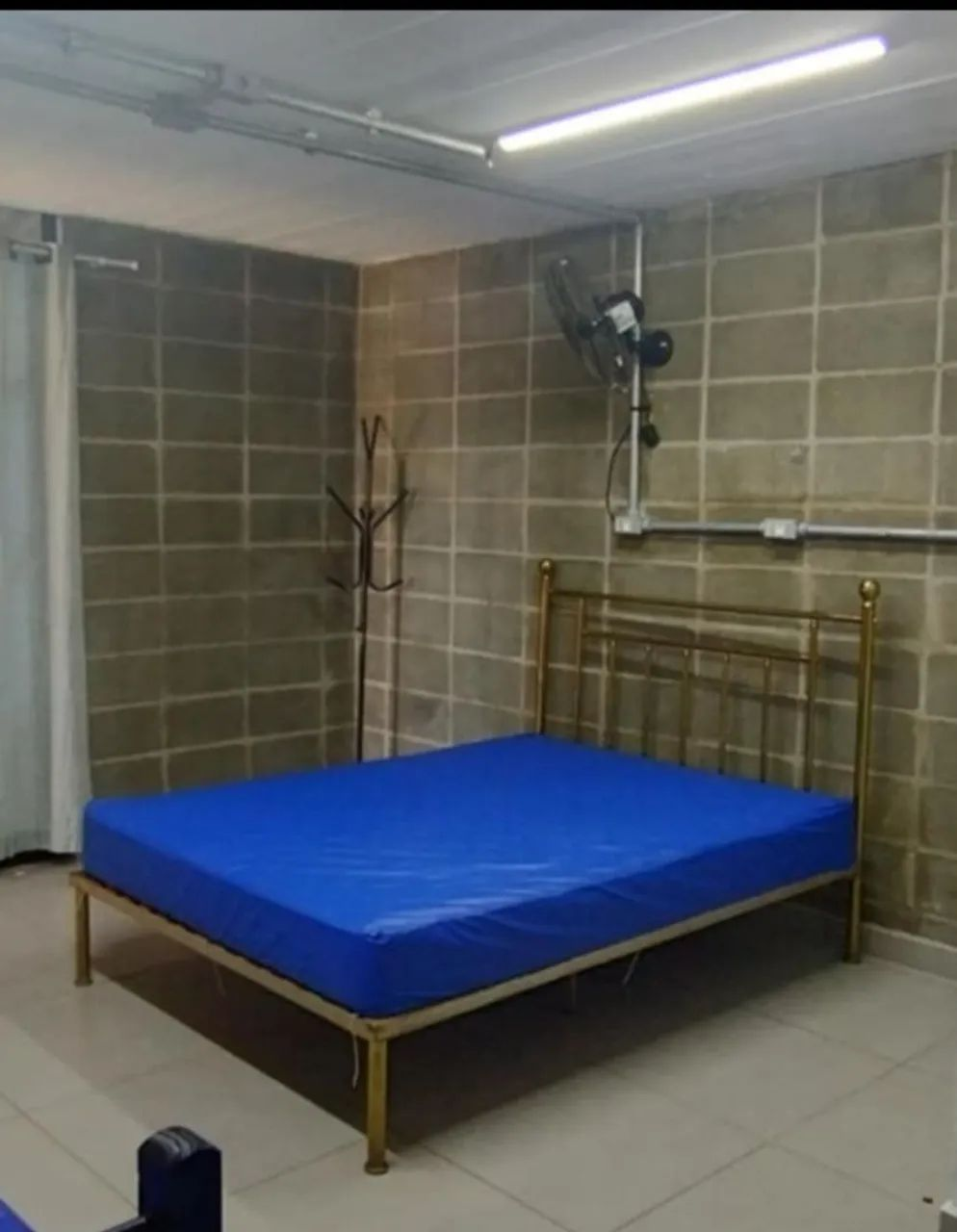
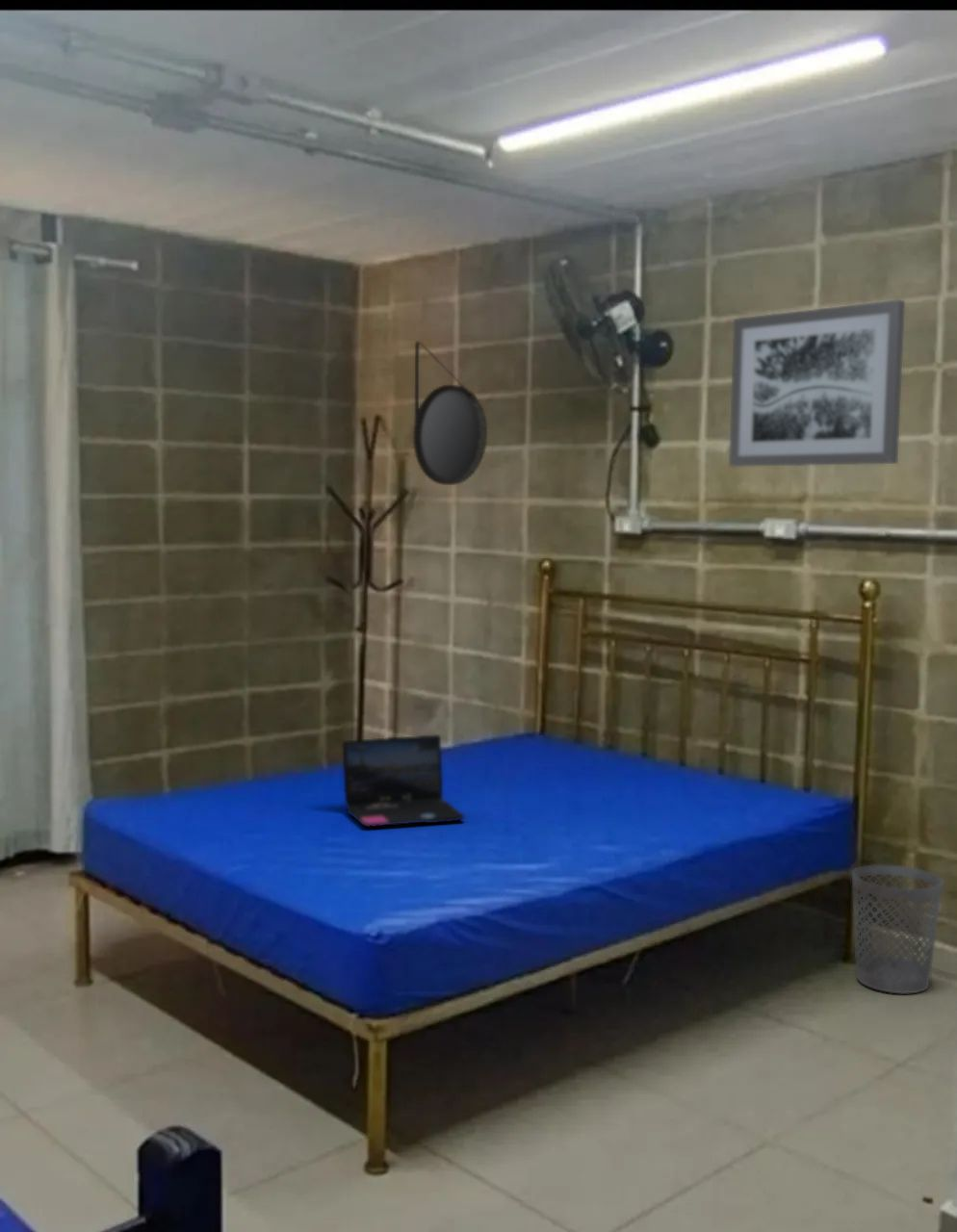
+ wall art (812, 388)
+ laptop (402, 780)
+ wastebasket (894, 929)
+ home mirror (449, 411)
